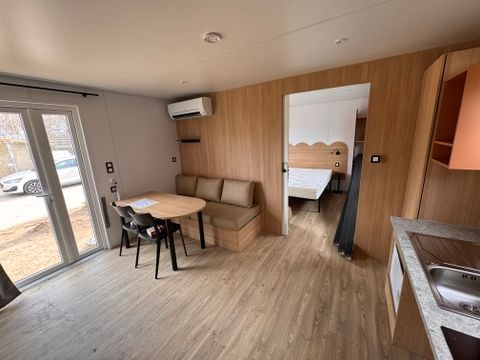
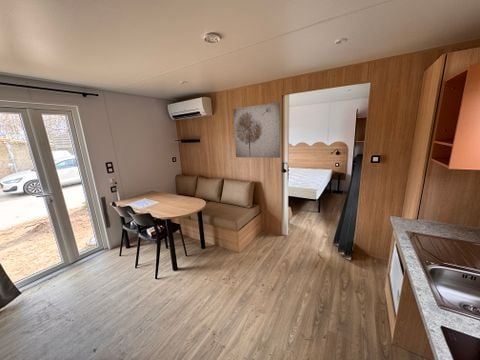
+ wall art (255, 132)
